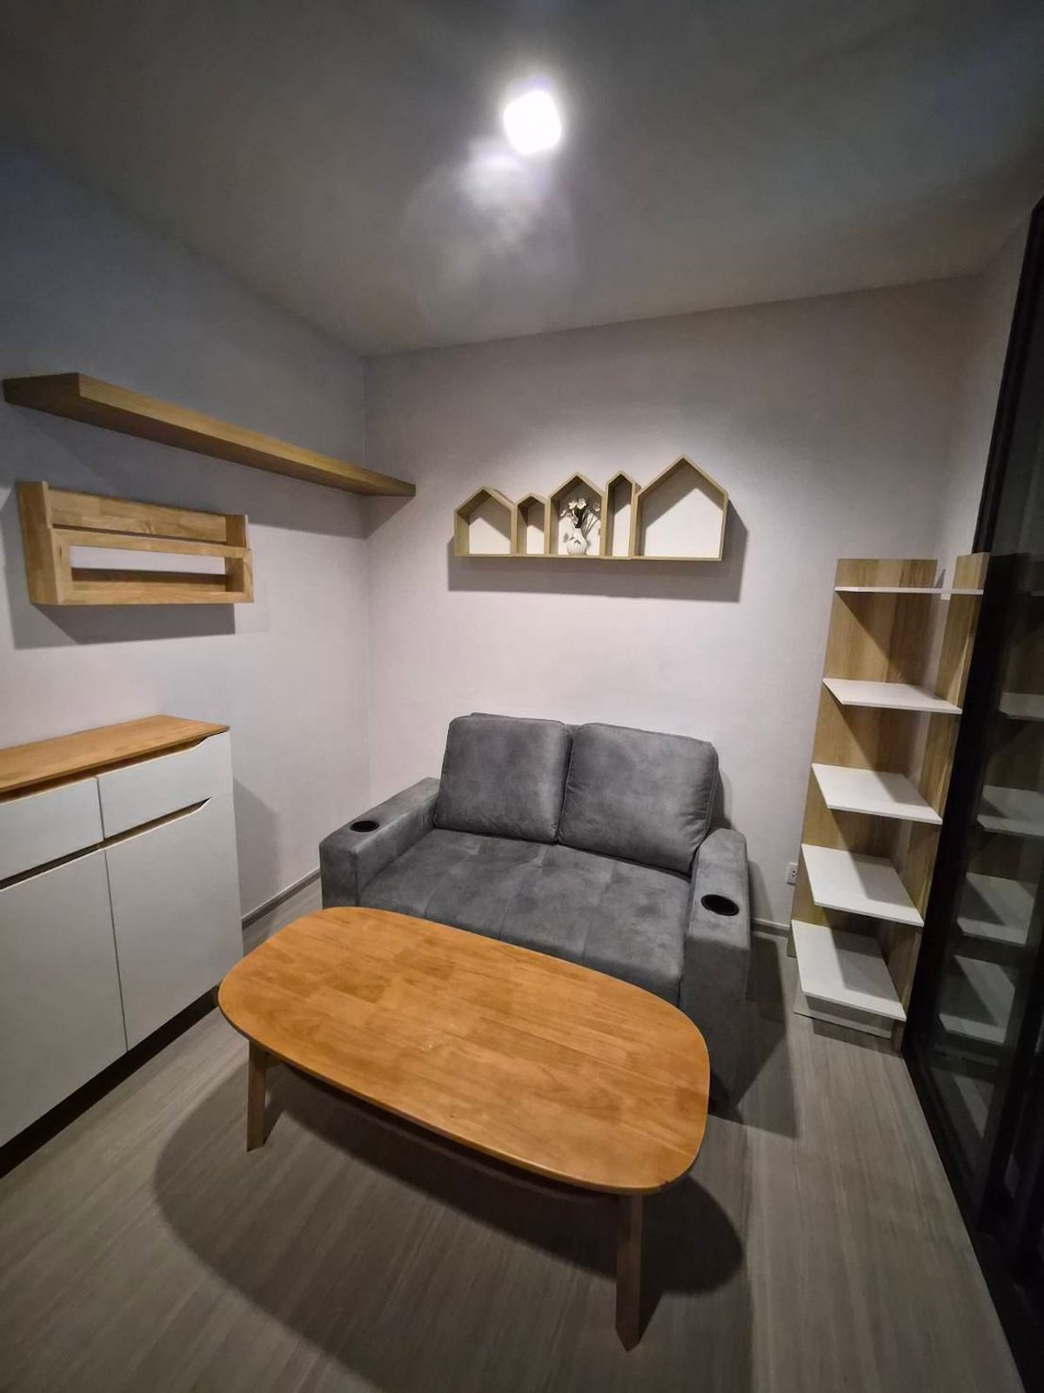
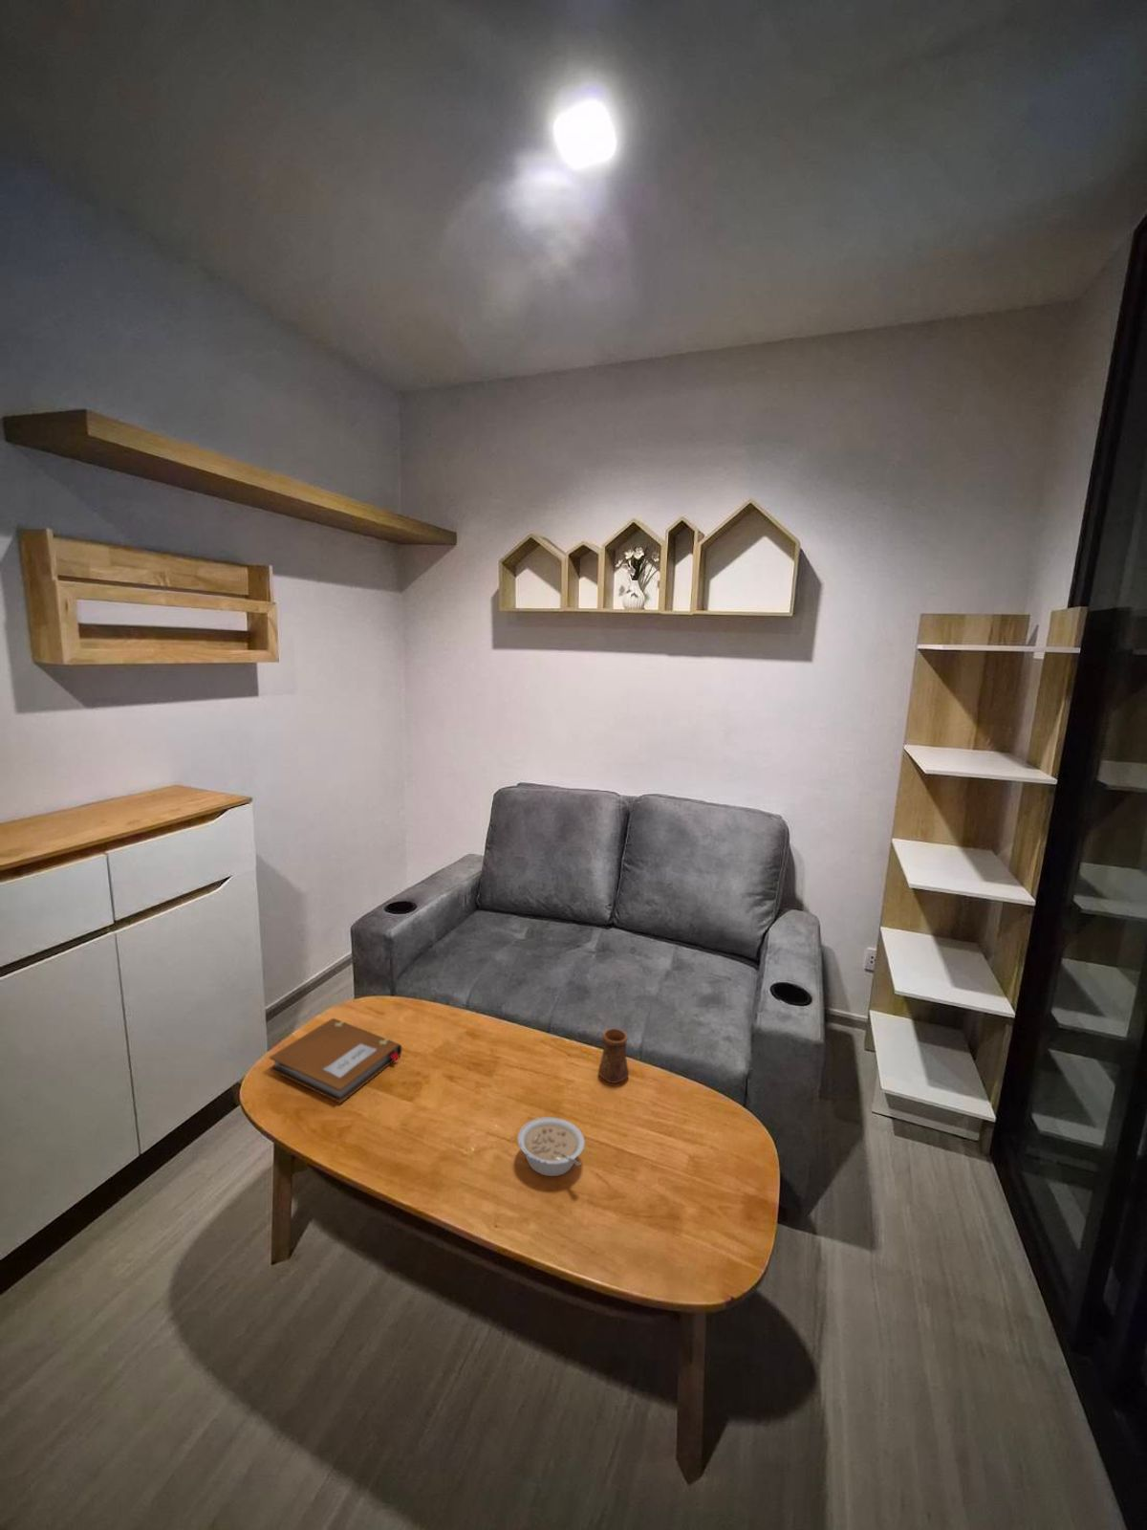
+ cup (613, 1055)
+ notebook (340, 1055)
+ legume (553, 1147)
